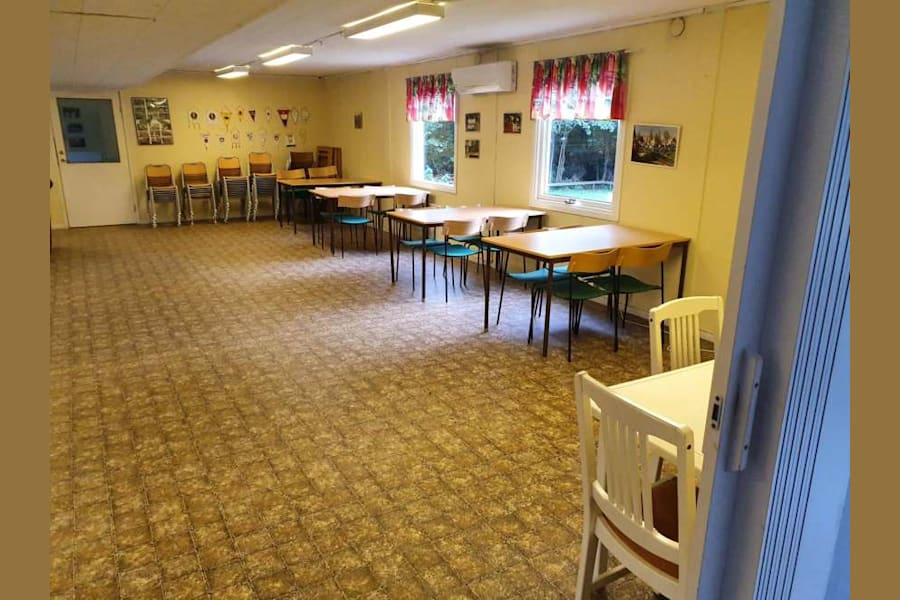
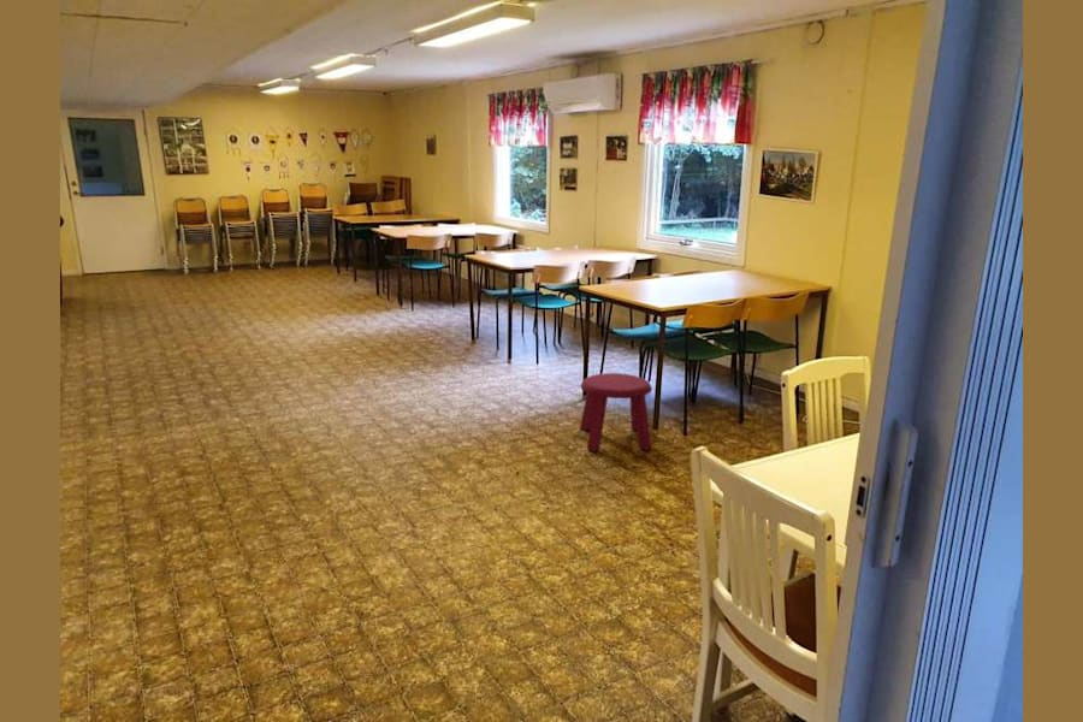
+ stool (605, 407)
